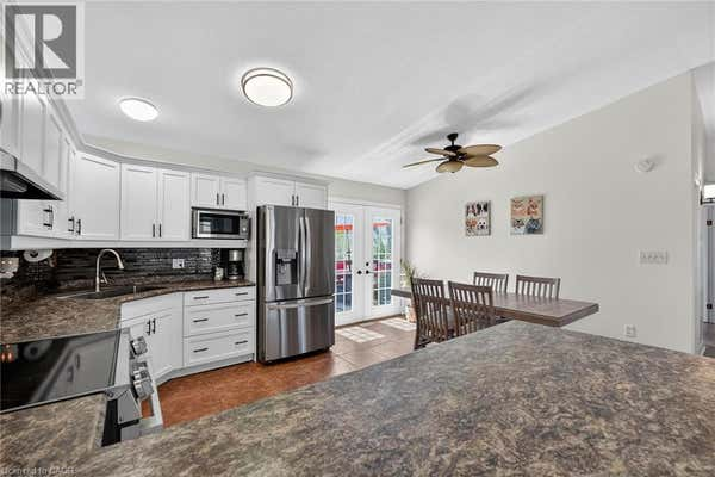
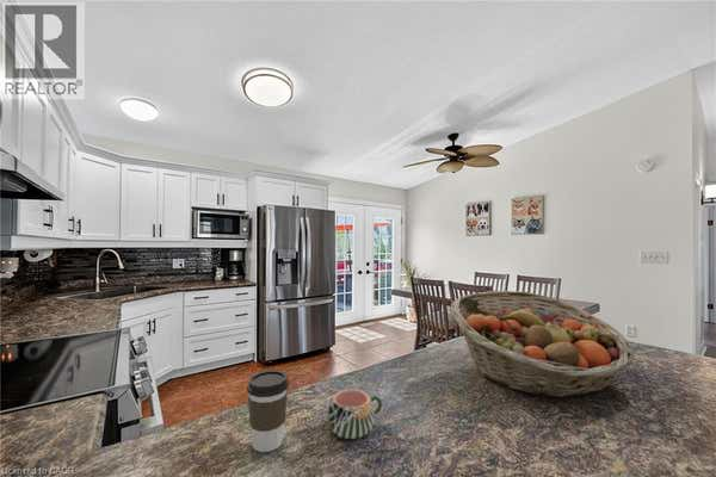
+ fruit basket (533, 335)
+ coffee cup (267, 409)
+ mug (356, 410)
